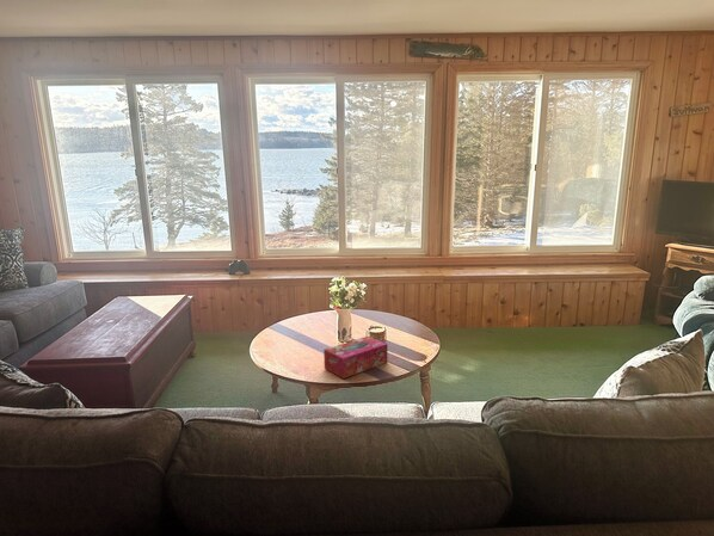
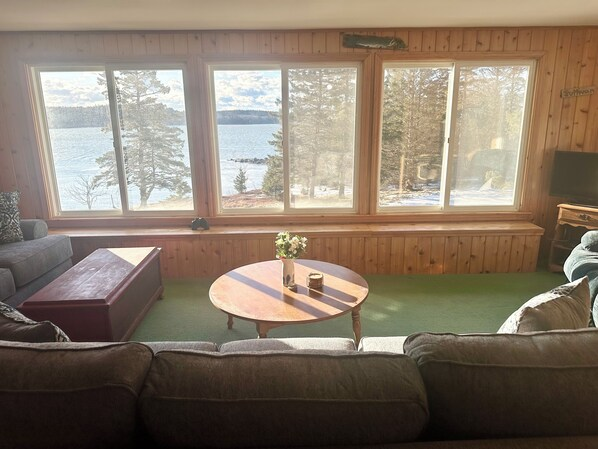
- tissue box (356, 356)
